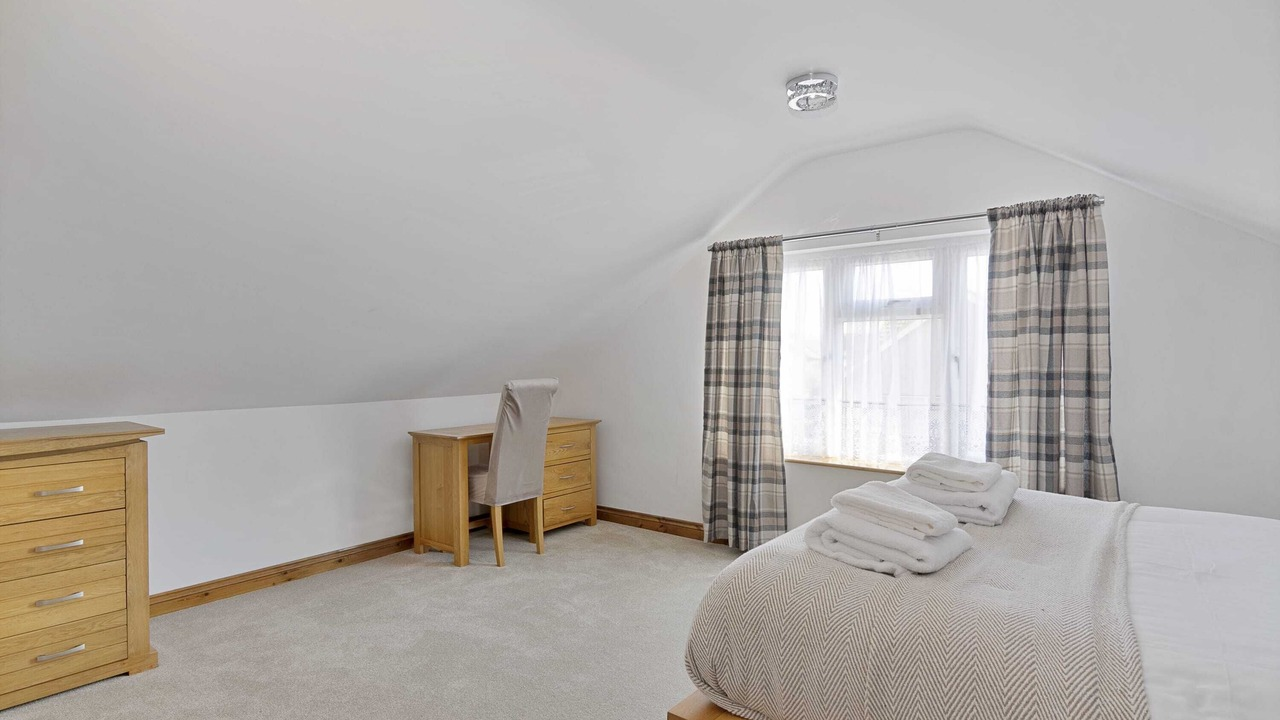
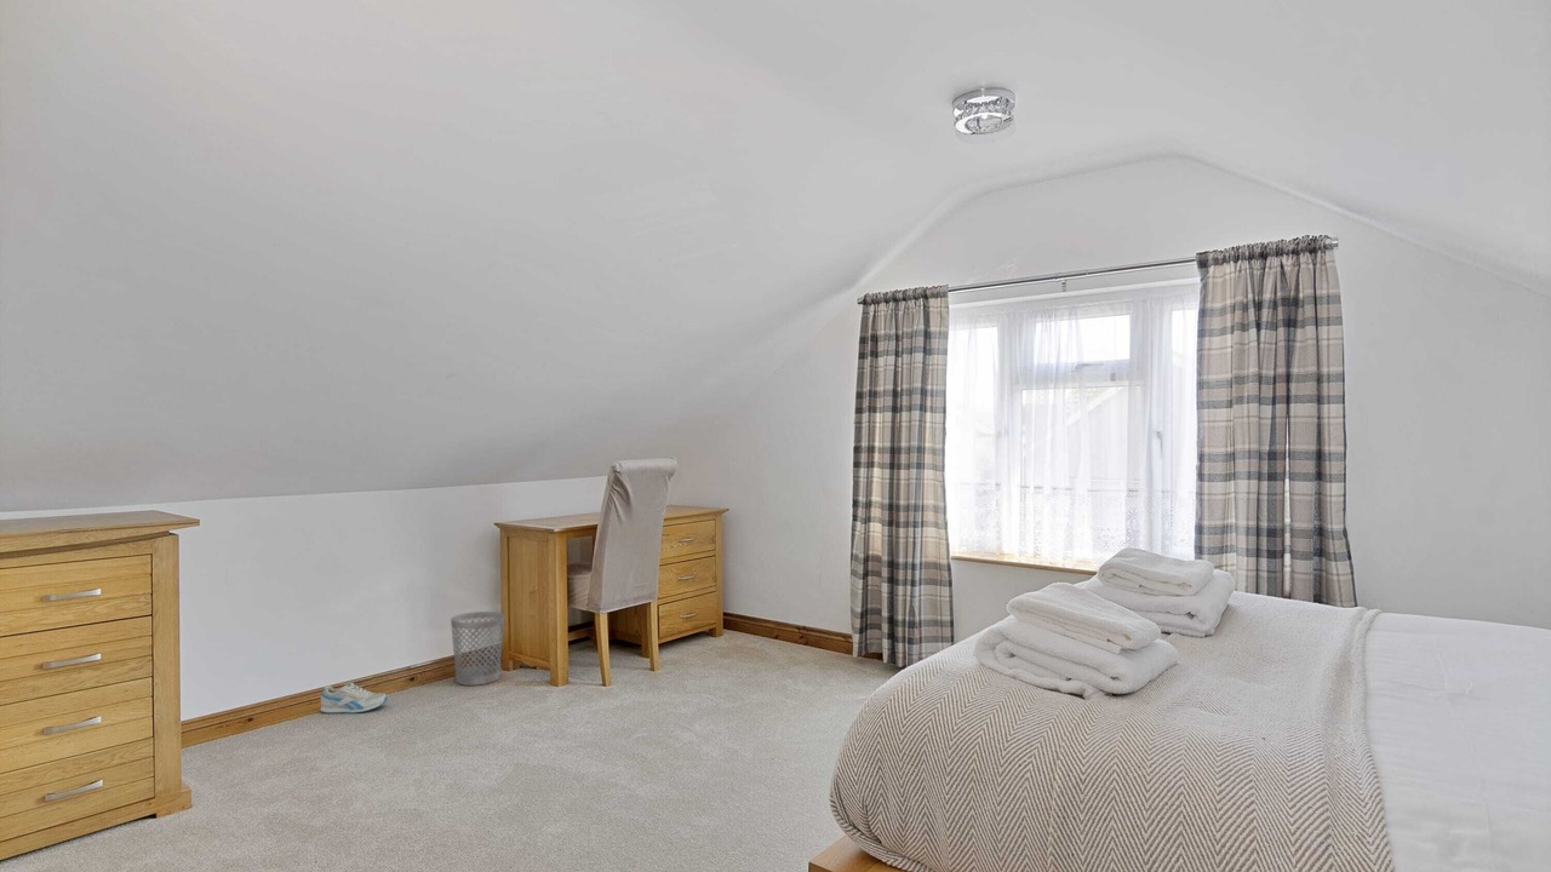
+ wastebasket (477, 648)
+ sneaker (354, 696)
